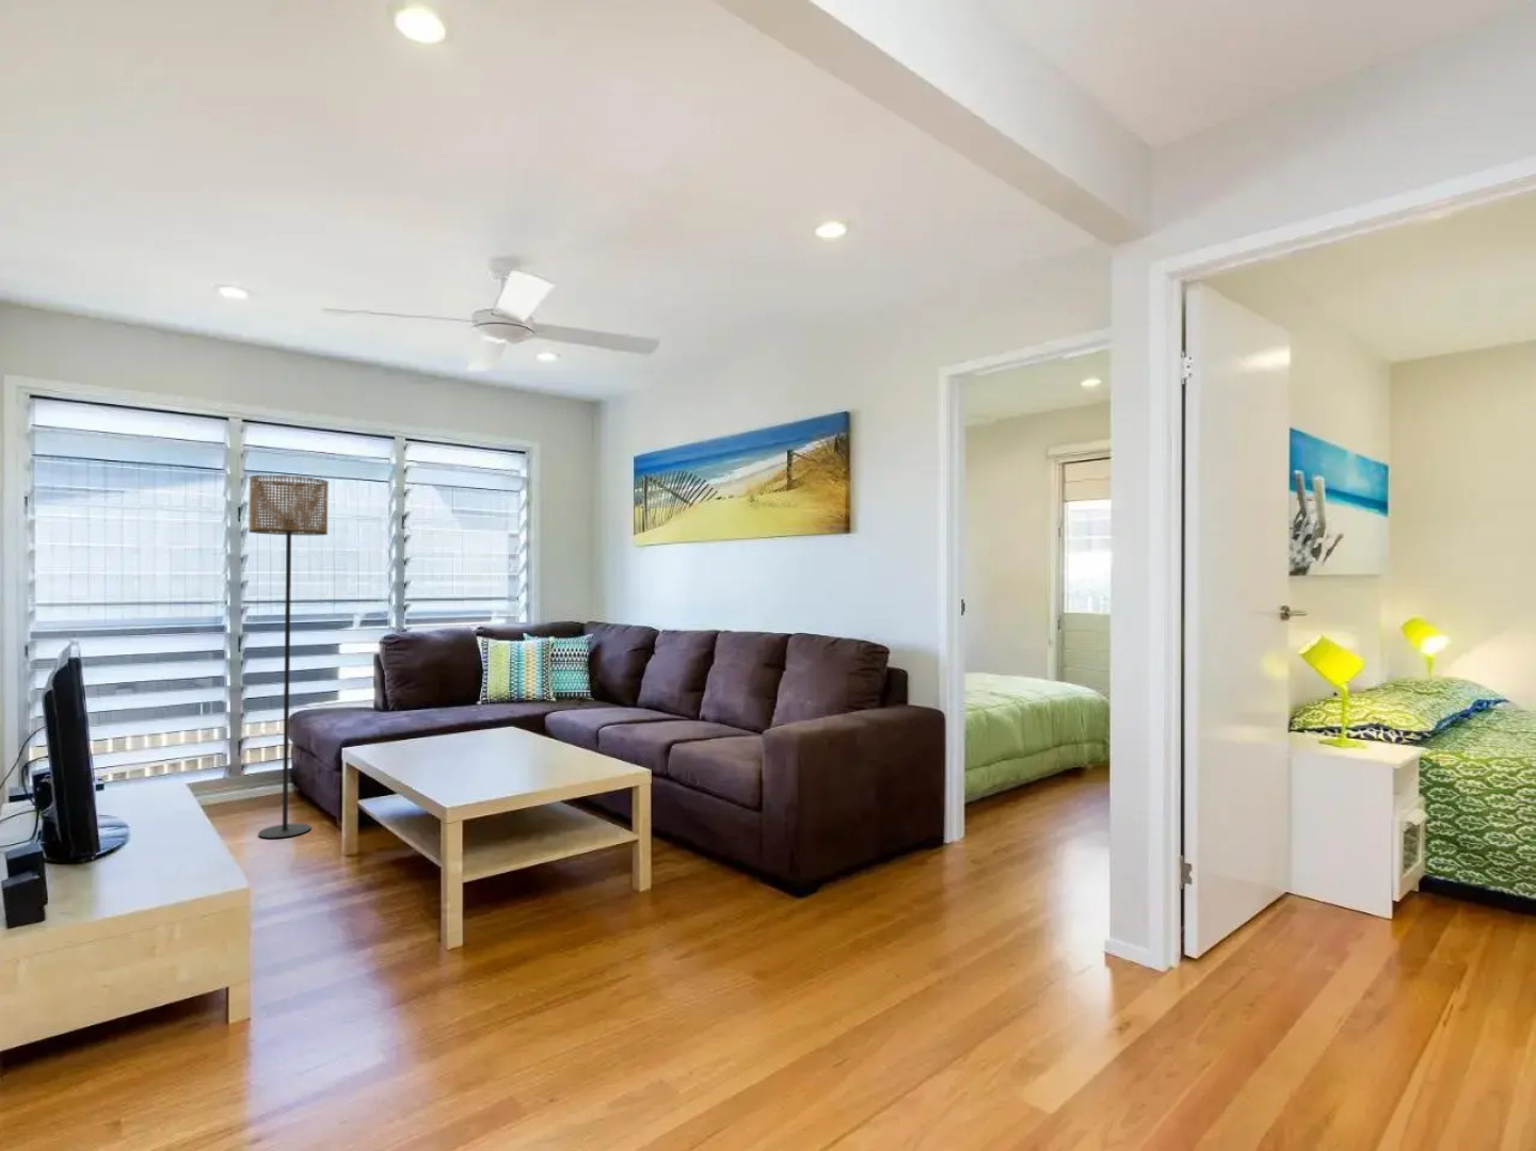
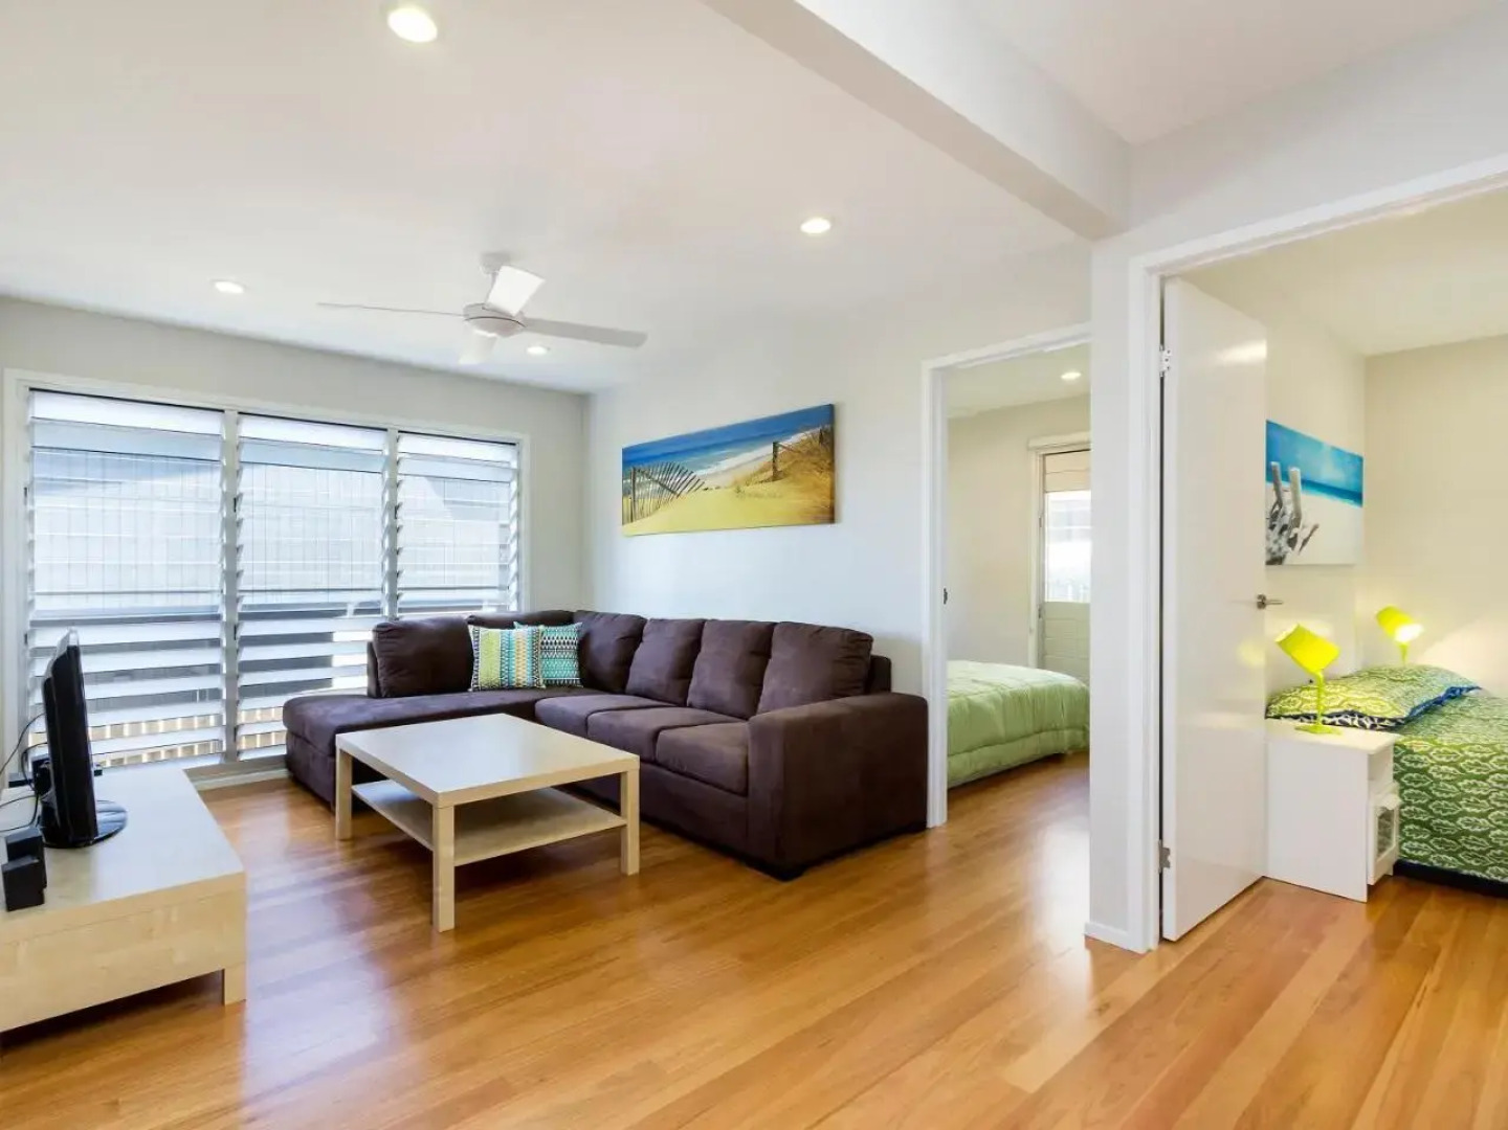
- floor lamp (287, 654)
